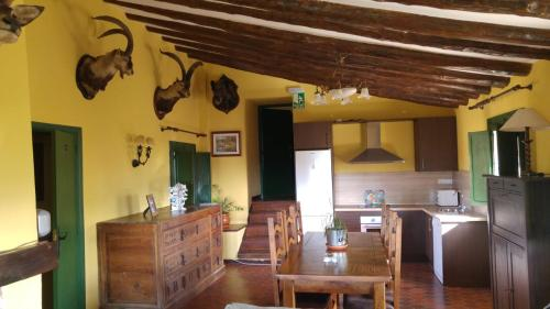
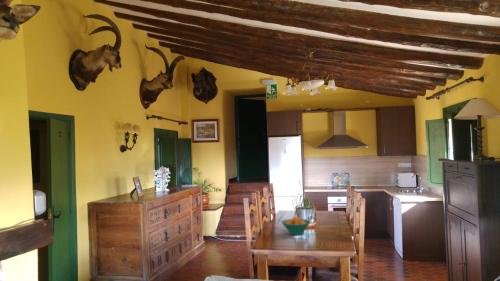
+ fruit bowl (296, 224)
